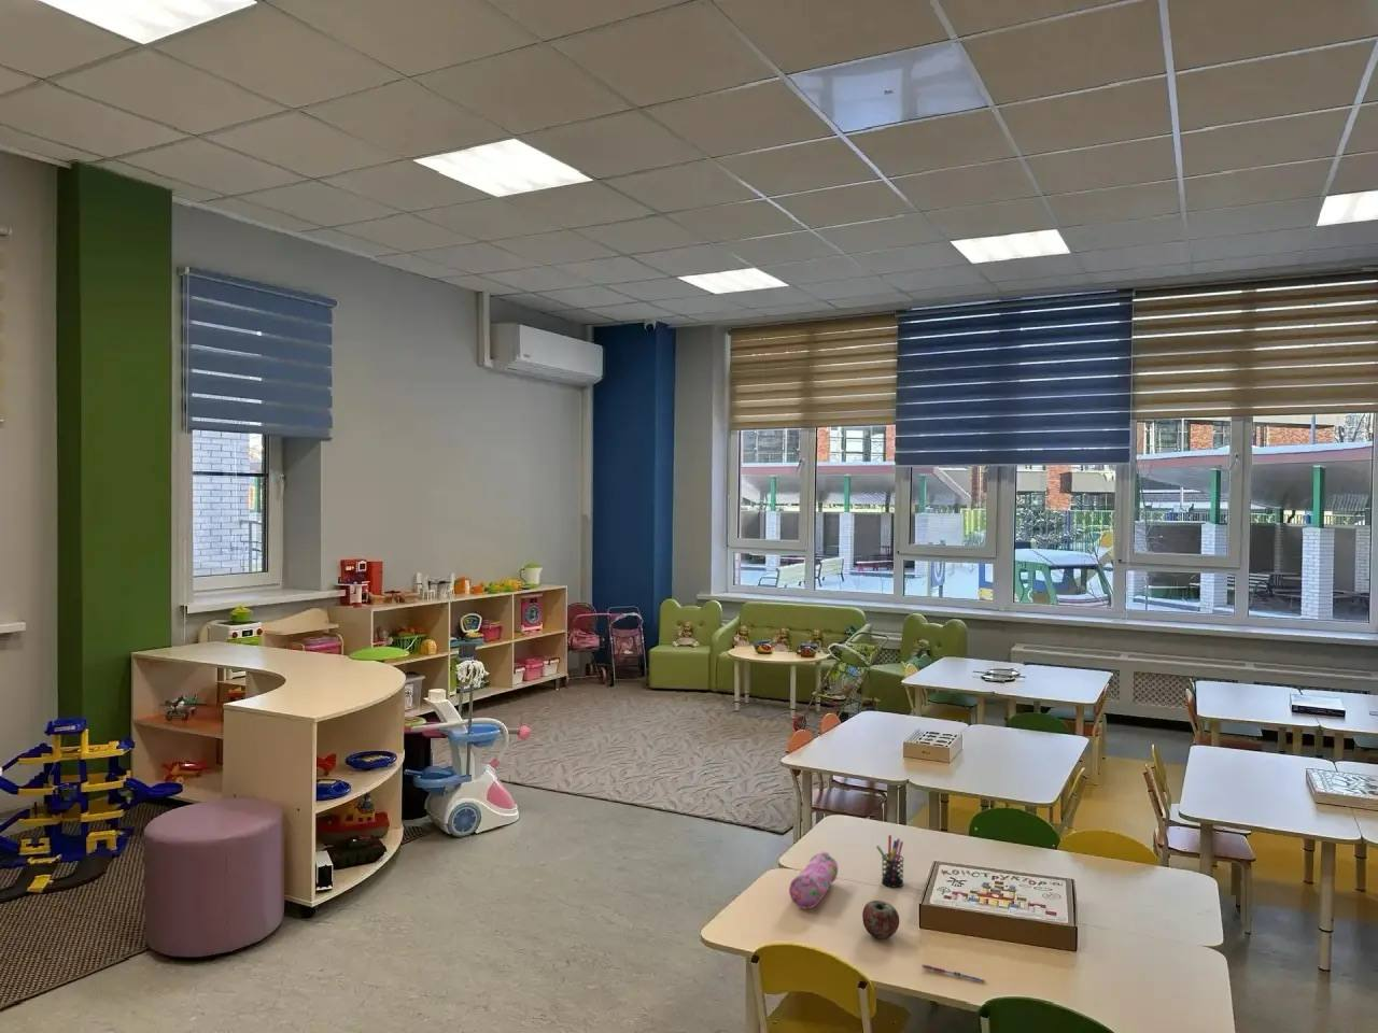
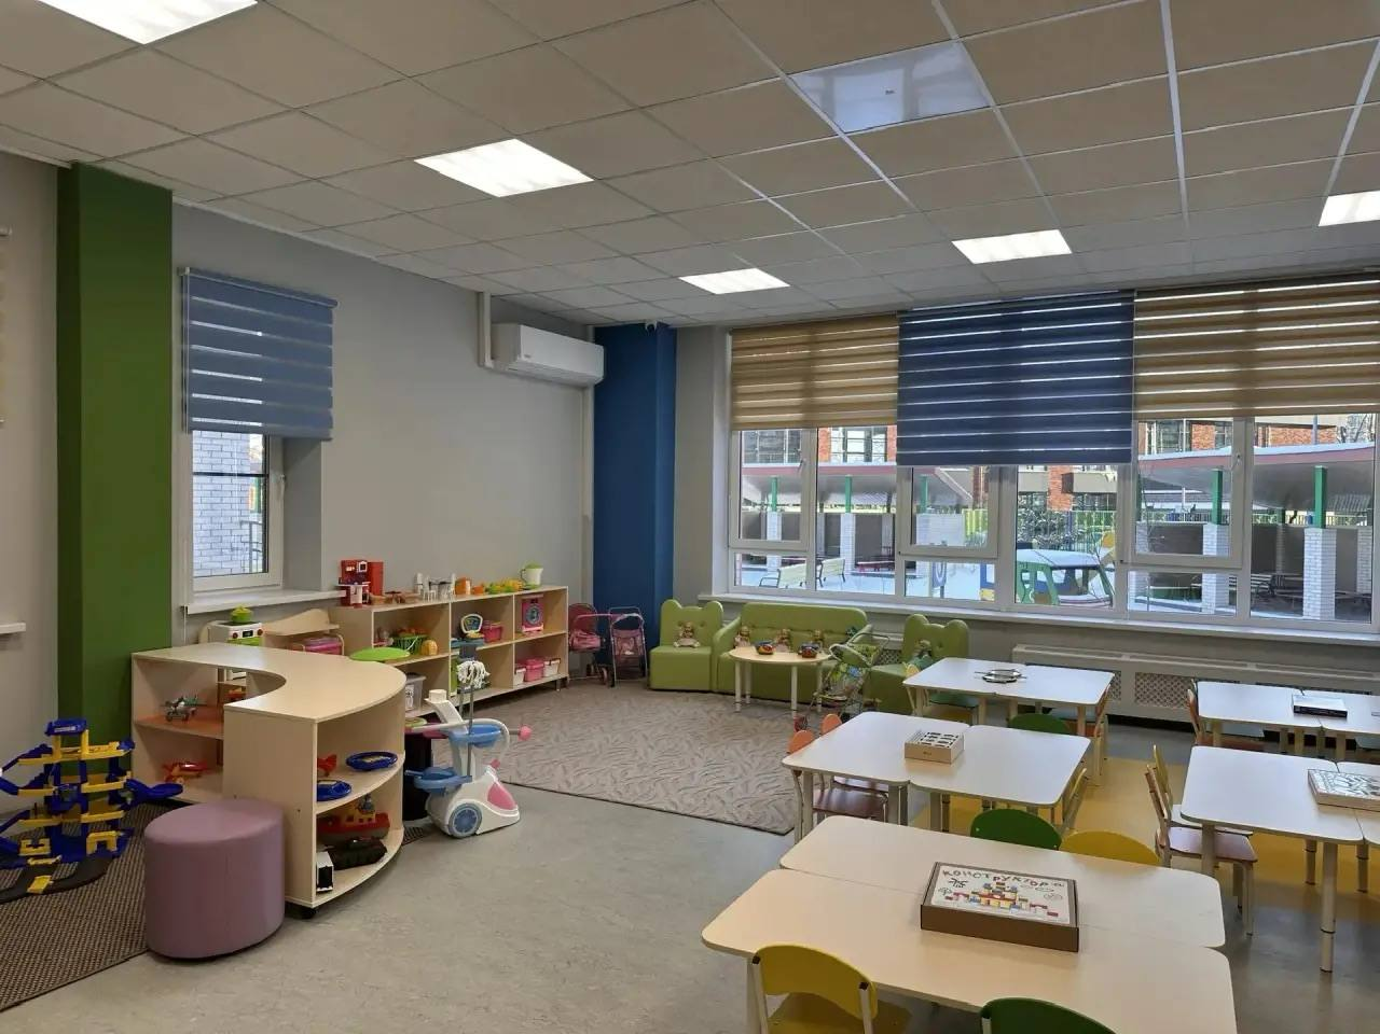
- apple (880, 919)
- pen holder (890, 859)
- pen (953, 971)
- pencil case (814, 878)
